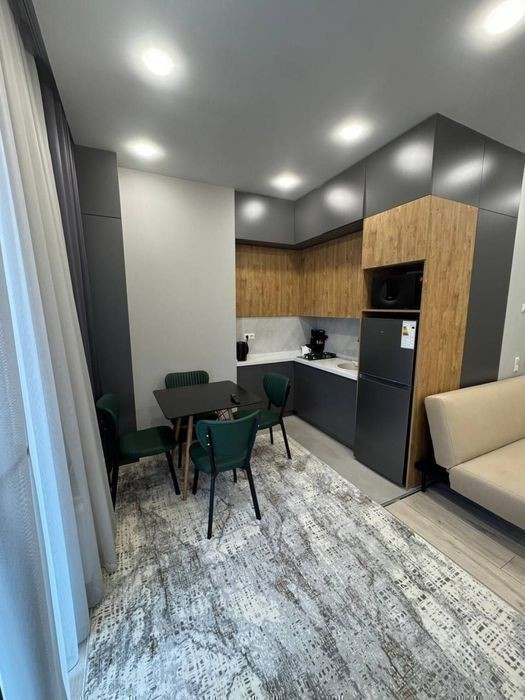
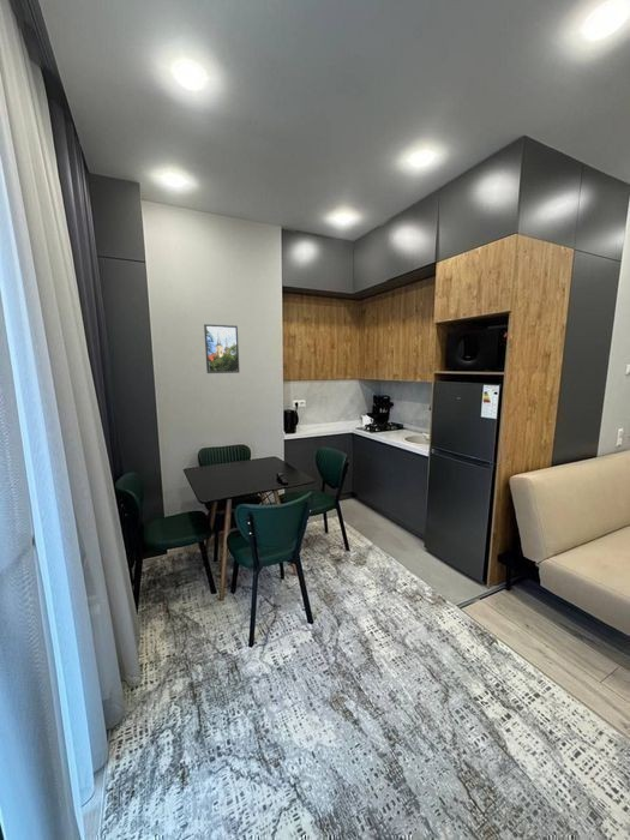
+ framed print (222, 349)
